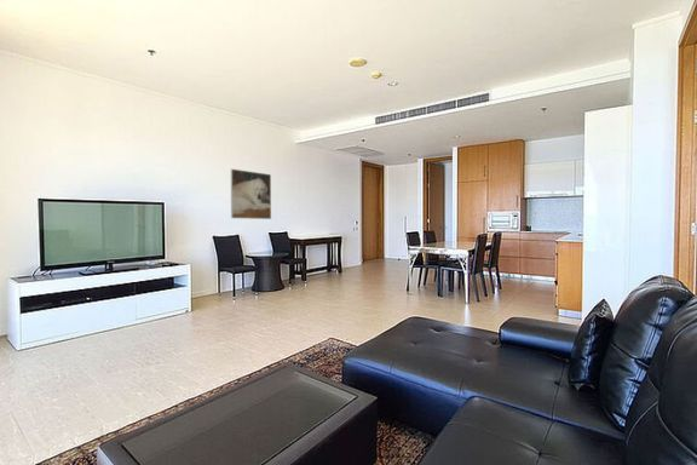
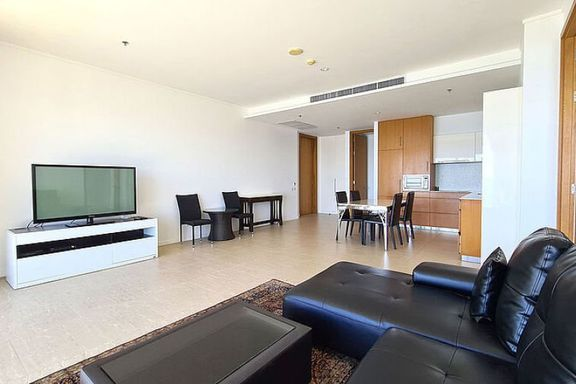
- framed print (252, 195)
